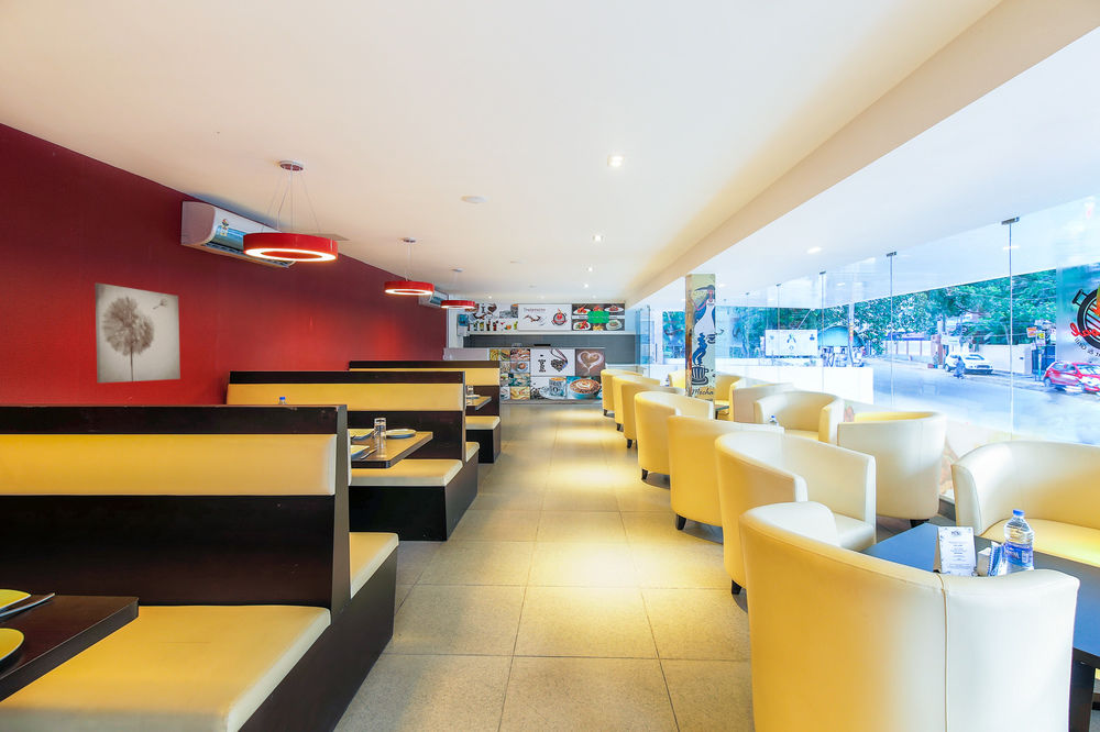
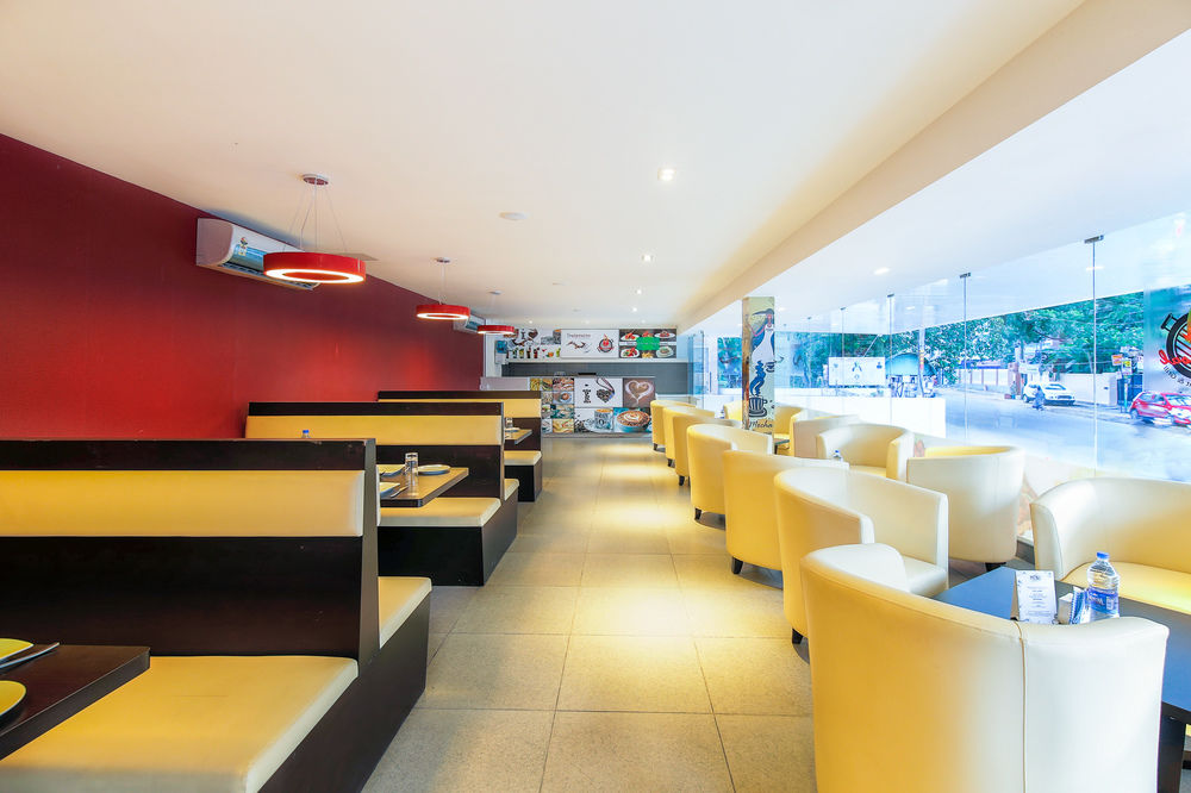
- wall art (141, 335)
